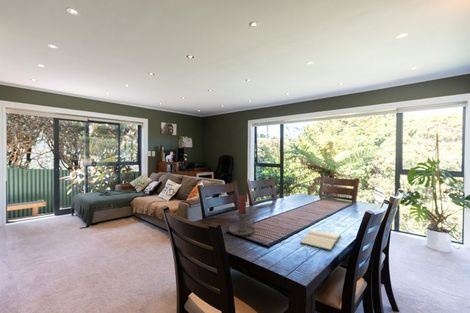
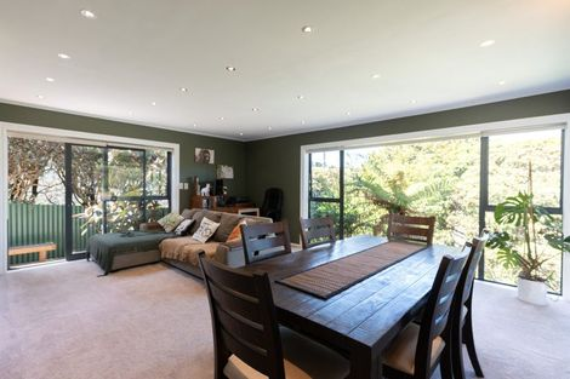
- hardback book (321, 237)
- candle holder (244, 212)
